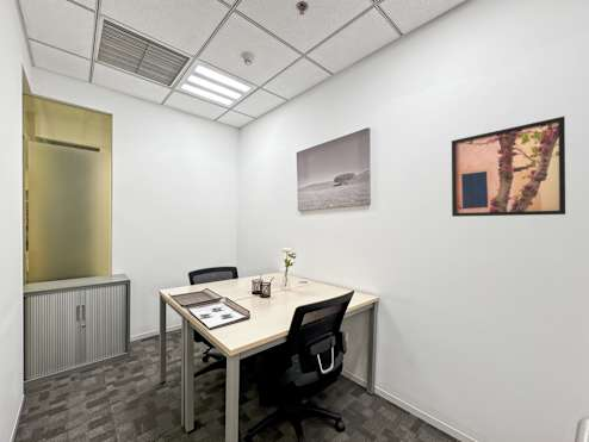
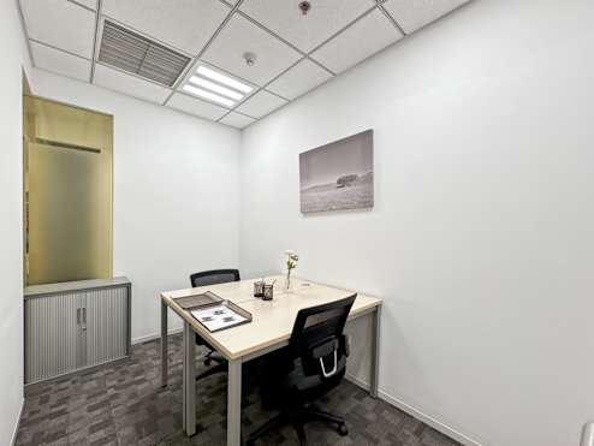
- wall art (501, 173)
